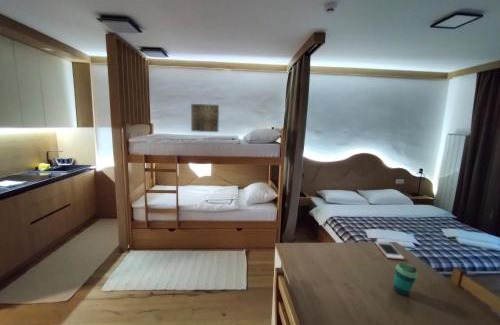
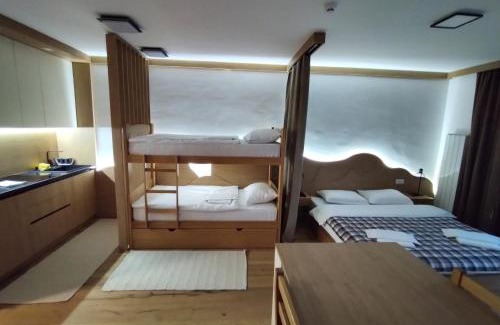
- cup (405, 279)
- cell phone (388, 249)
- wall art (205, 118)
